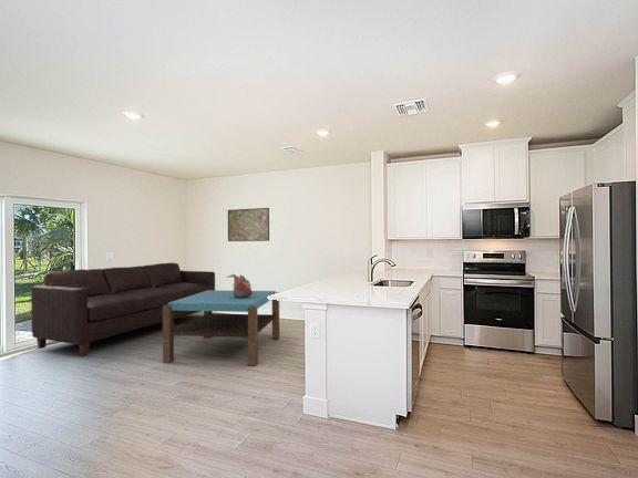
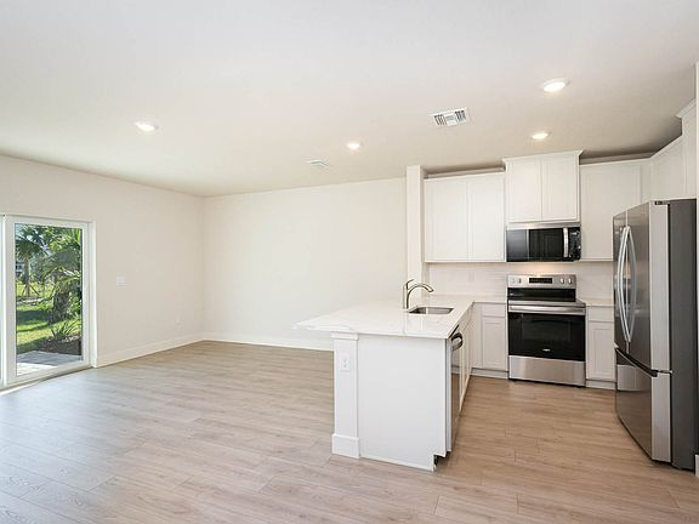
- coffee table (227, 322)
- decorative sculpture (239, 285)
- sofa (141, 298)
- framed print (247, 225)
